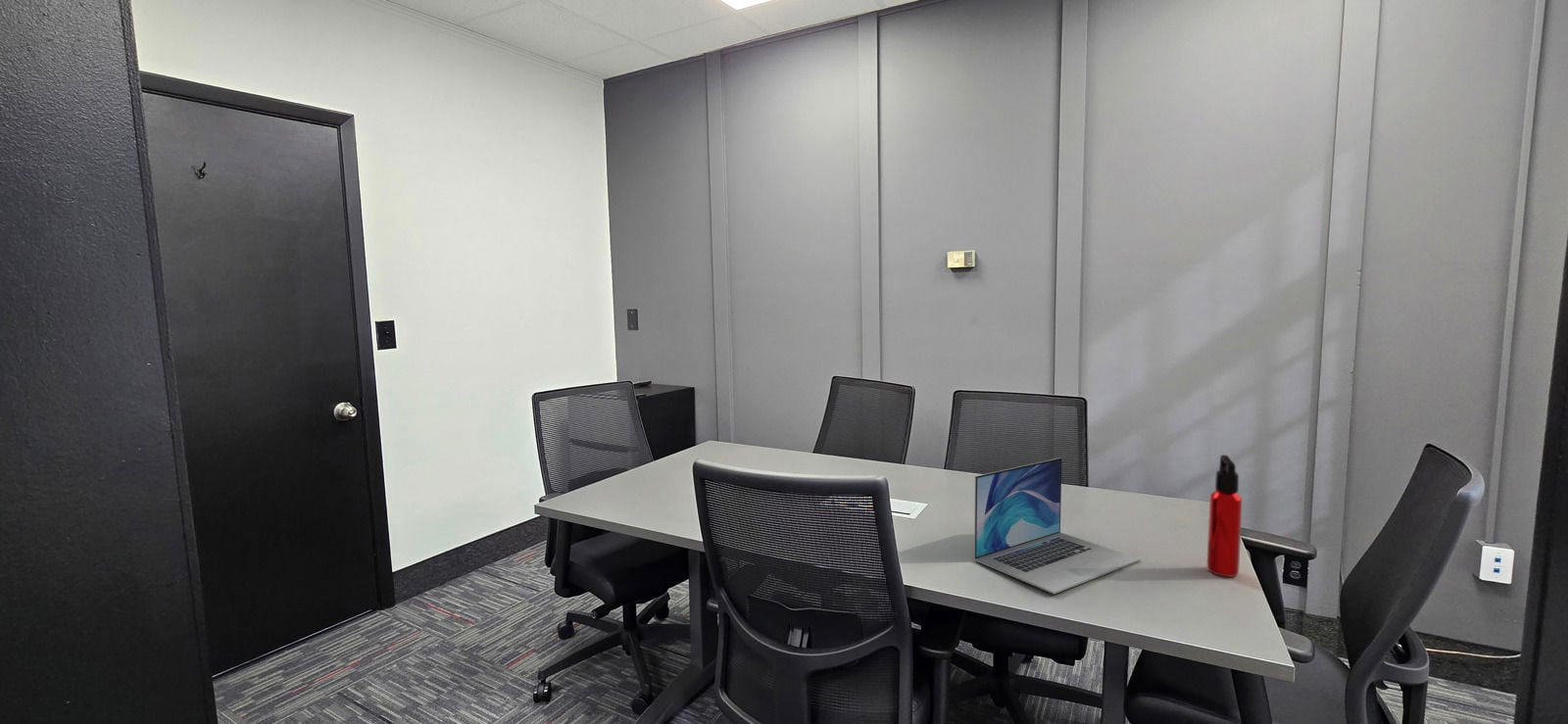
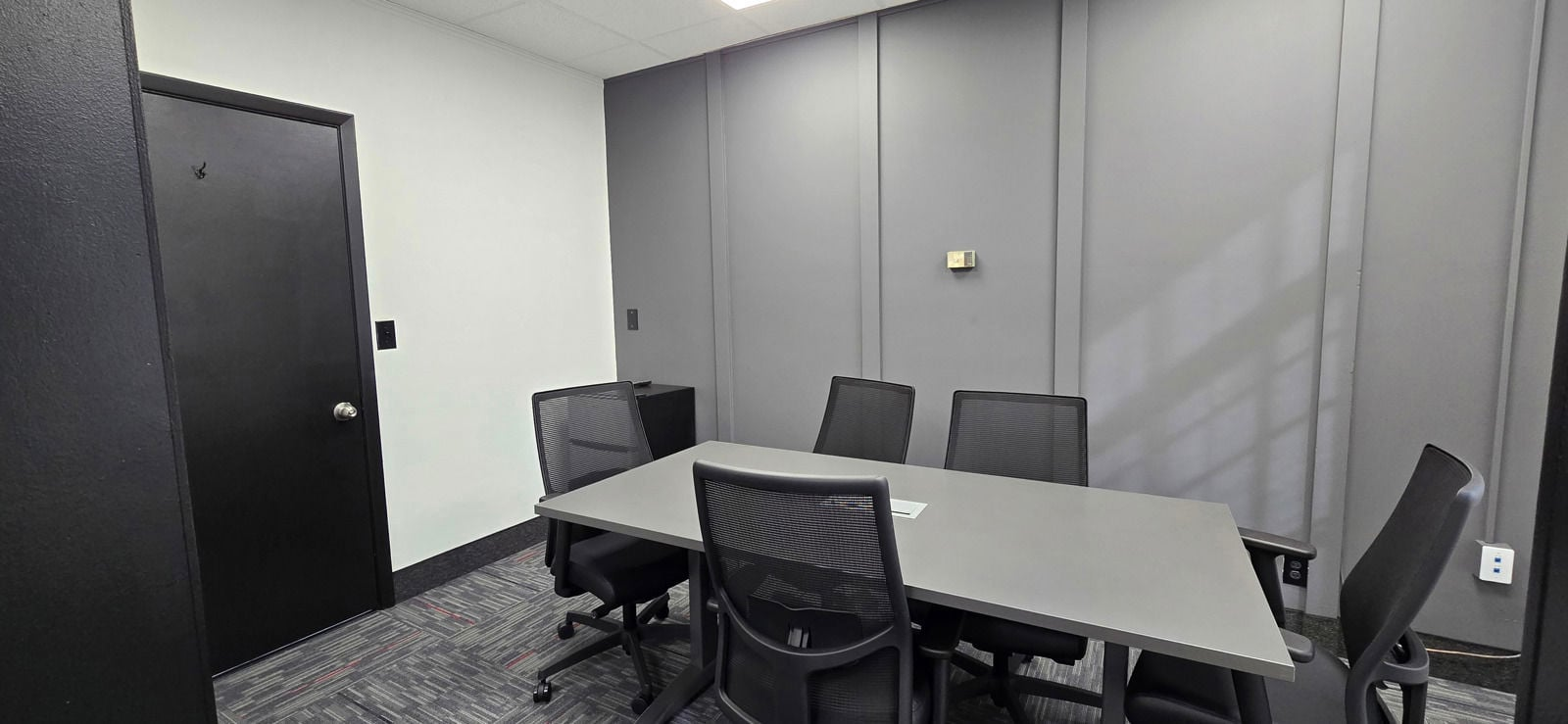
- laptop (1057, 518)
- water bottle (1225, 514)
